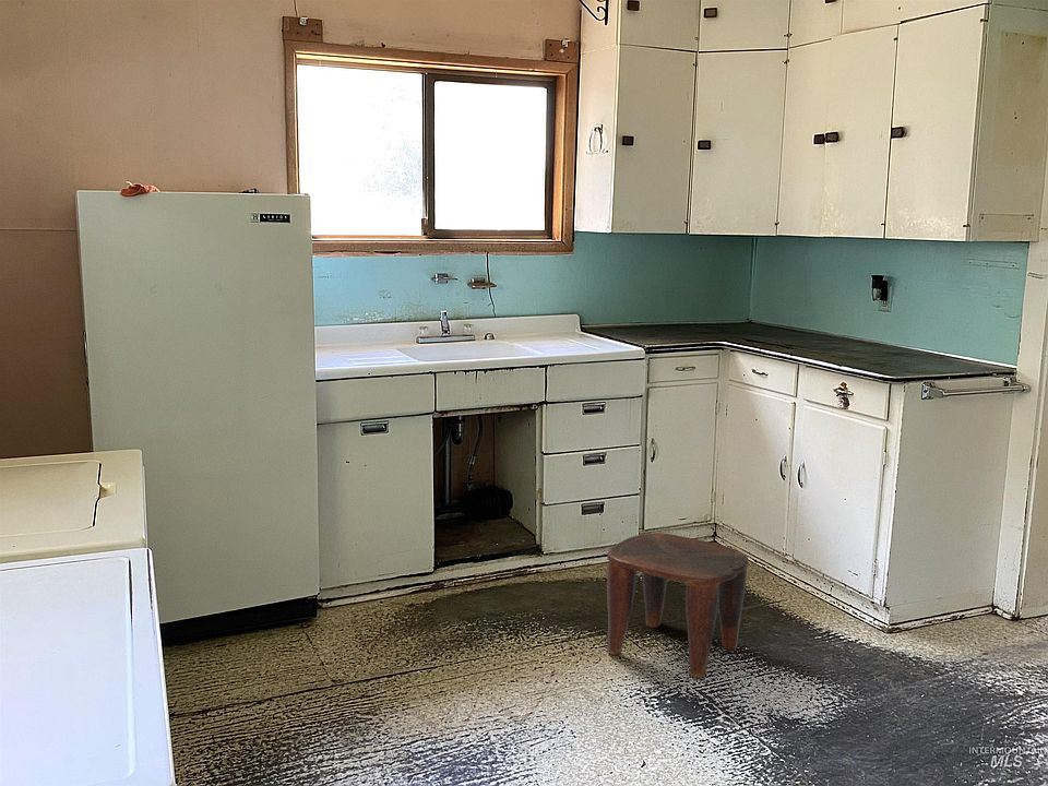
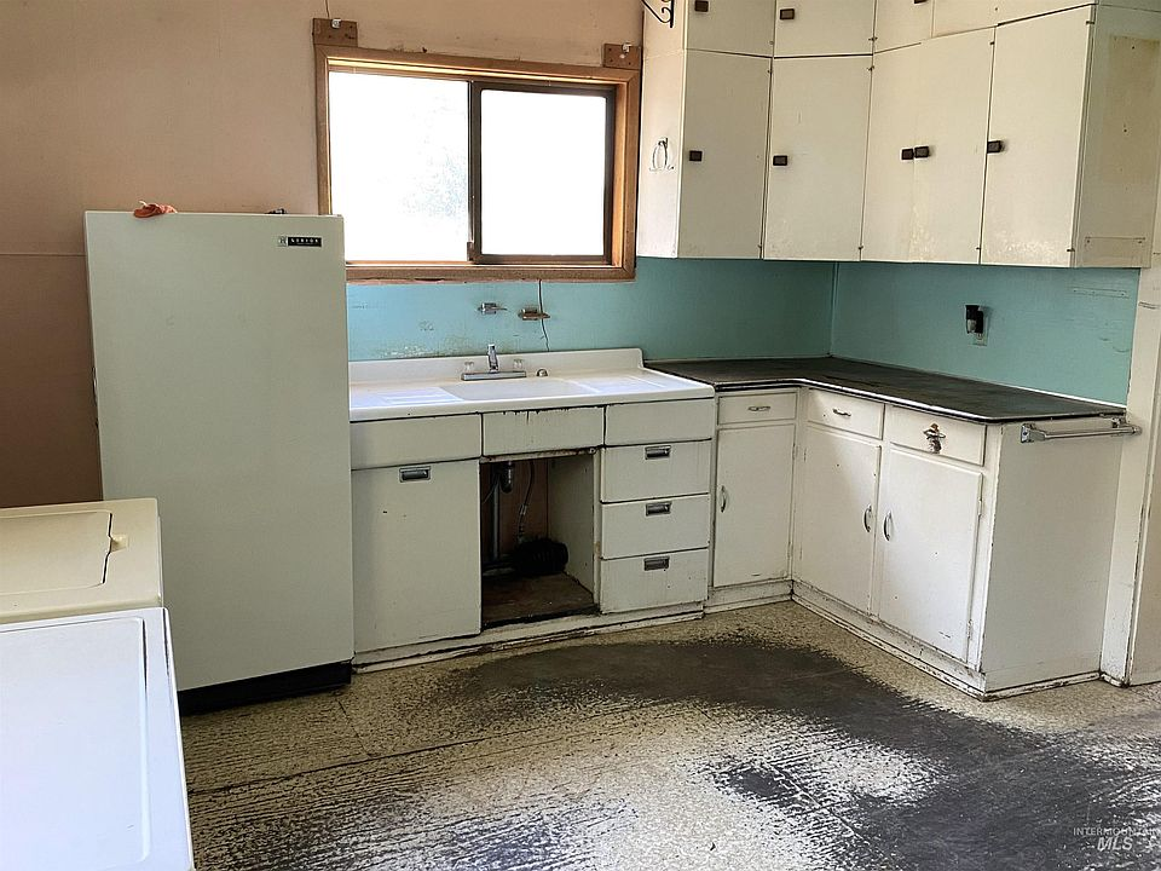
- stool (664, 599)
